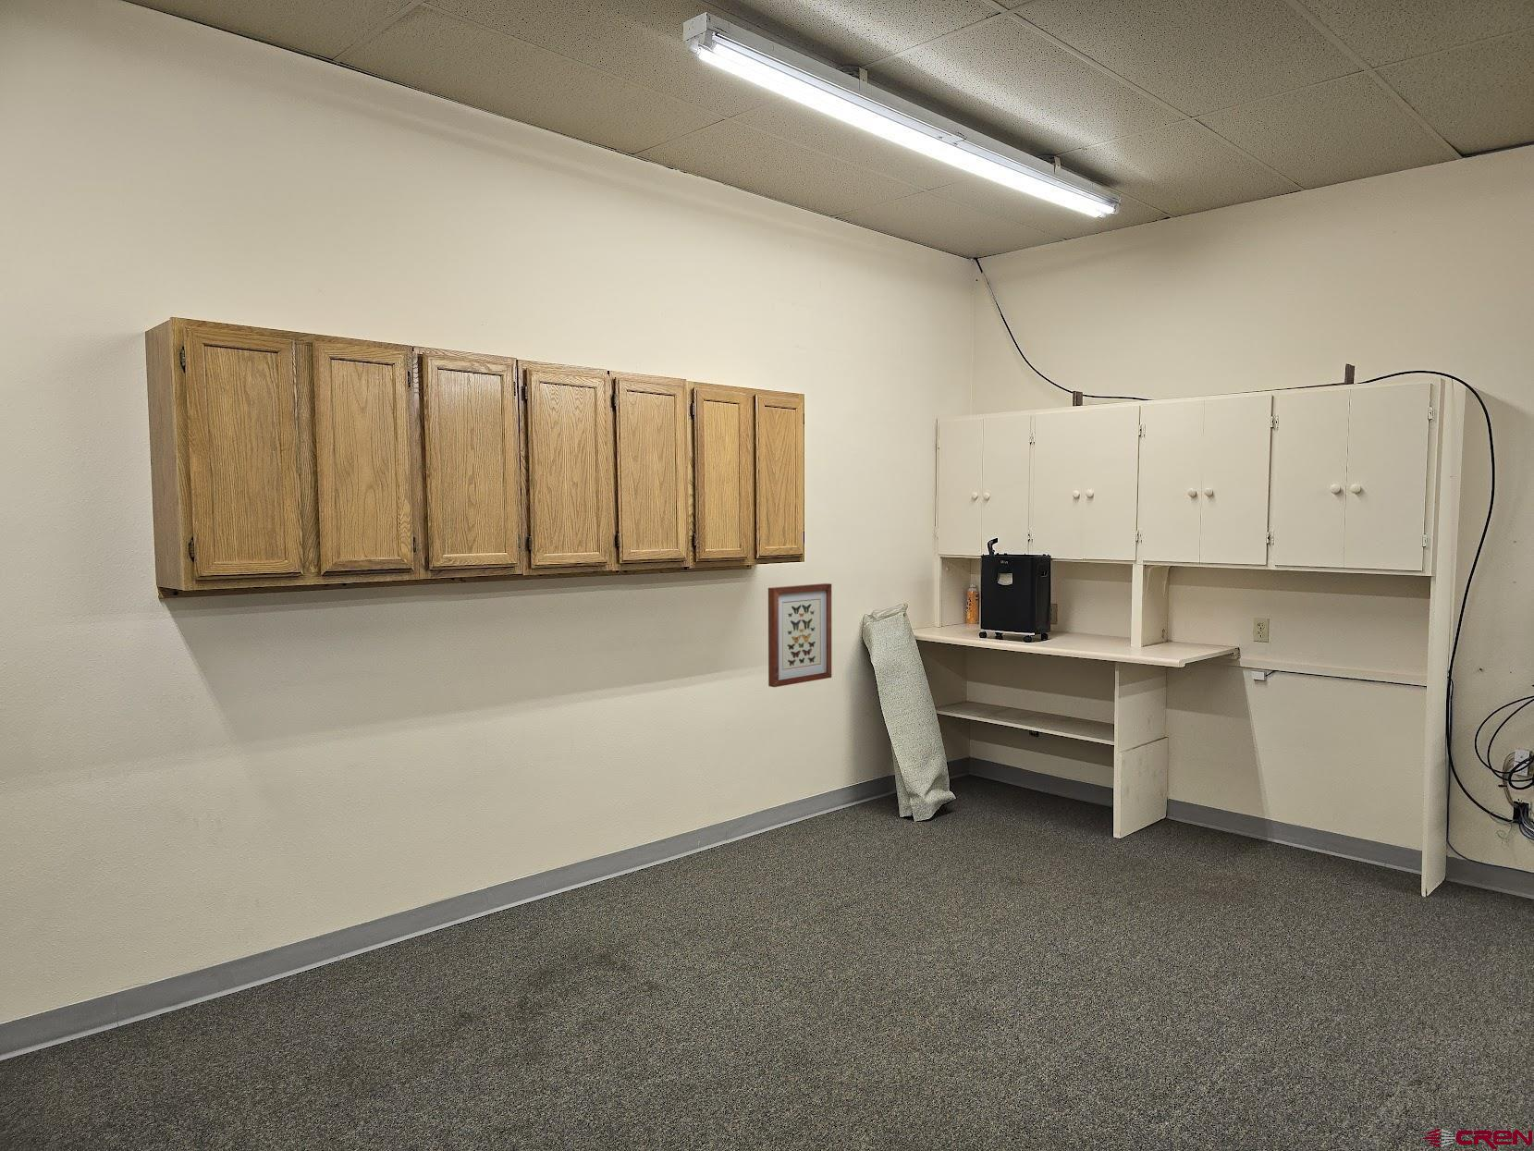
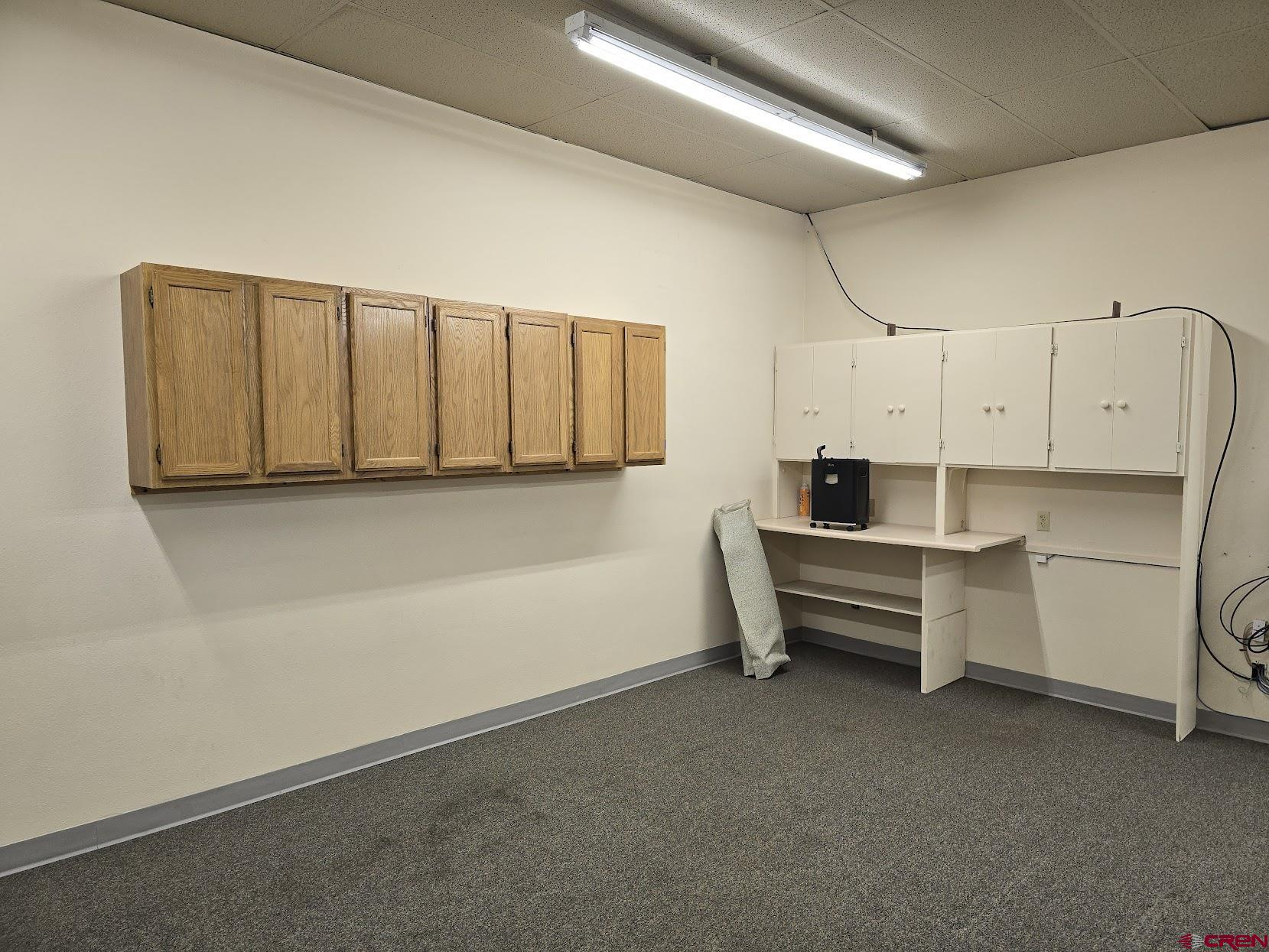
- wall art (800, 634)
